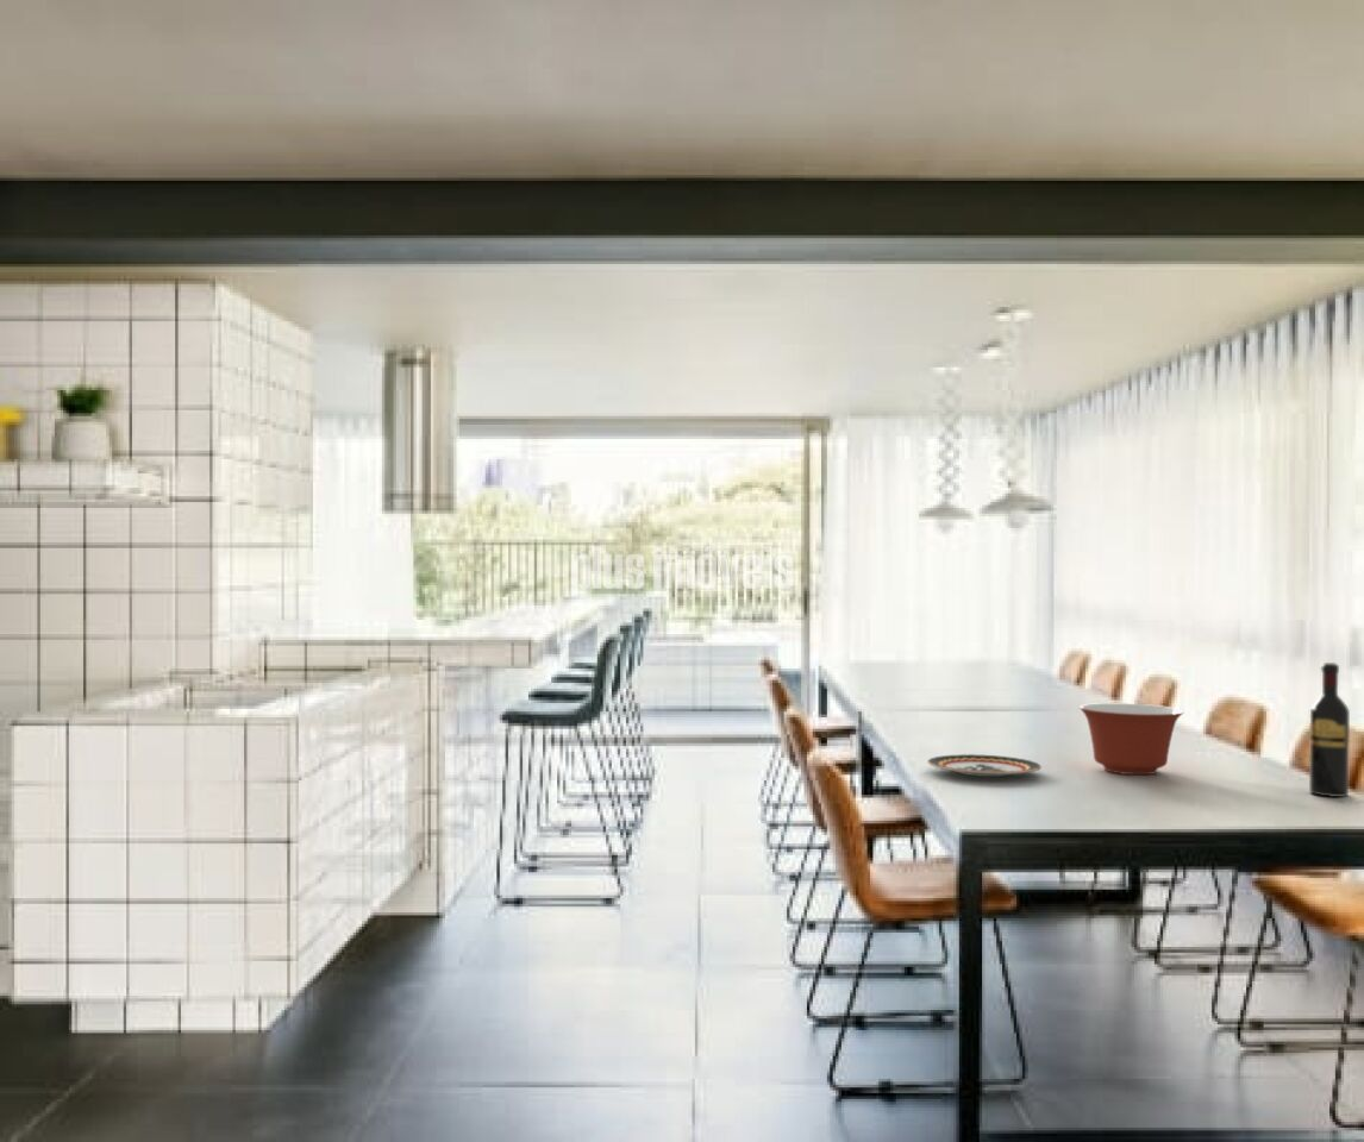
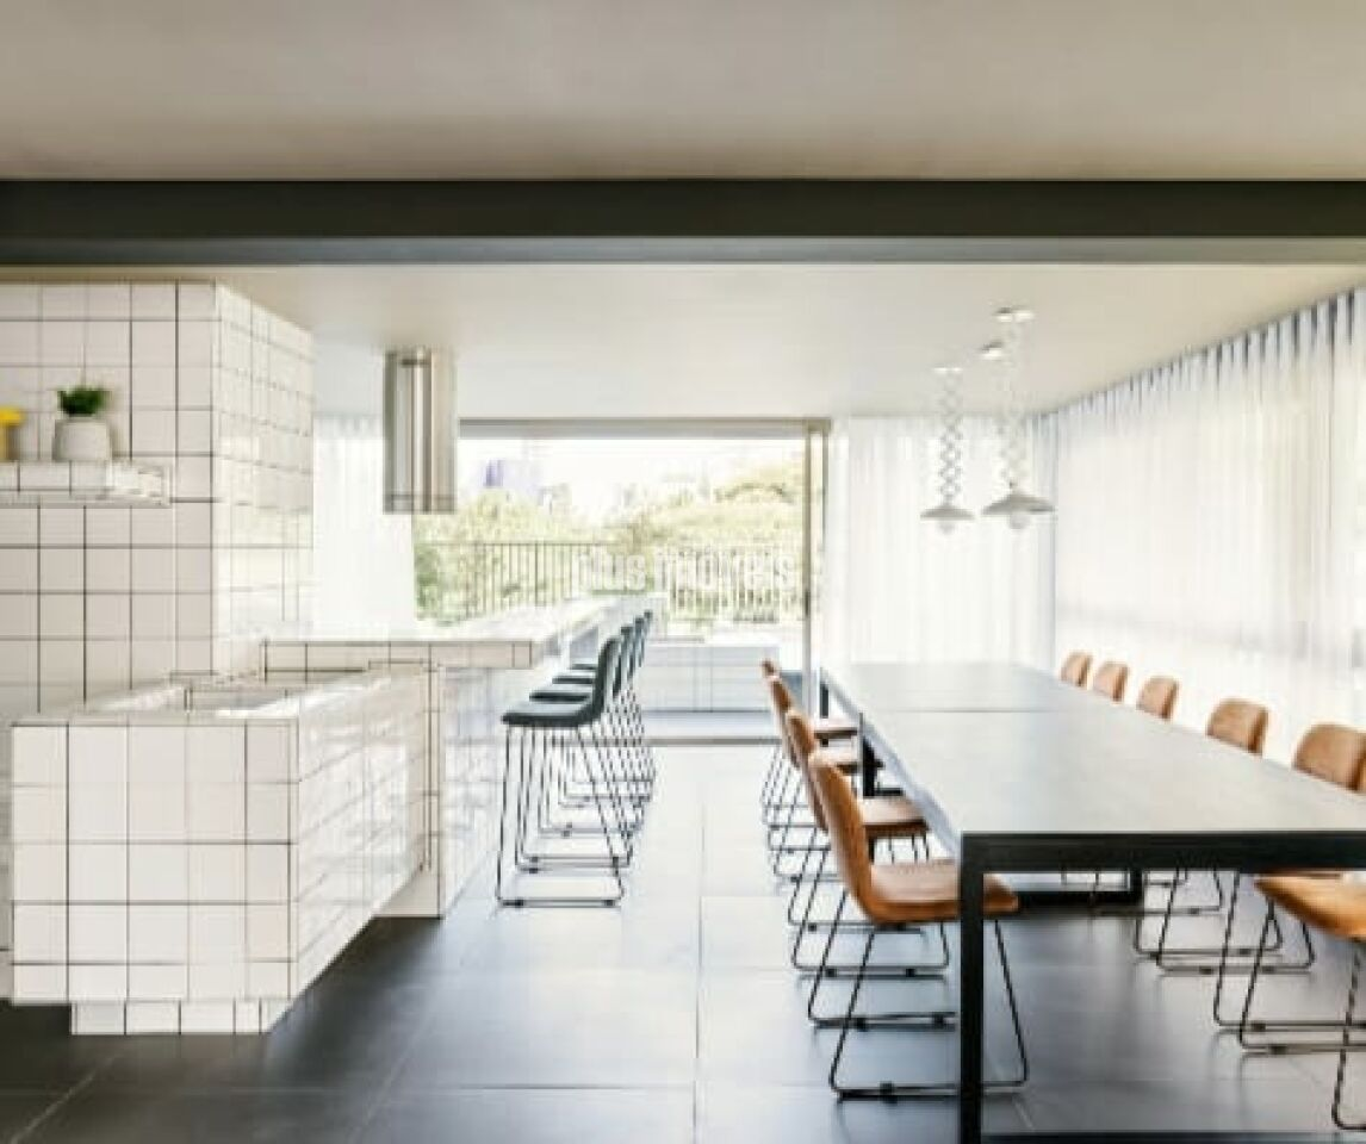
- wine bottle (1329, 728)
- plate (983, 767)
- mixing bowl (1130, 739)
